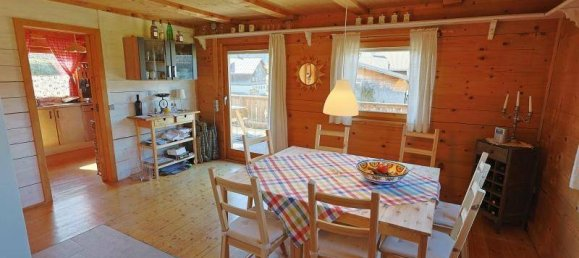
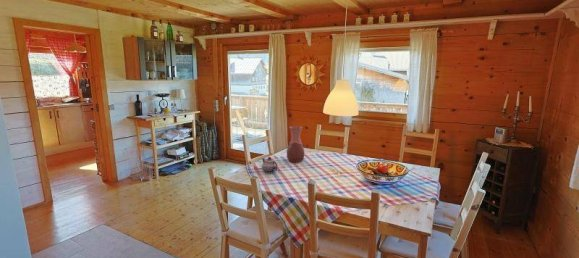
+ vase (295, 143)
+ teapot (269, 164)
